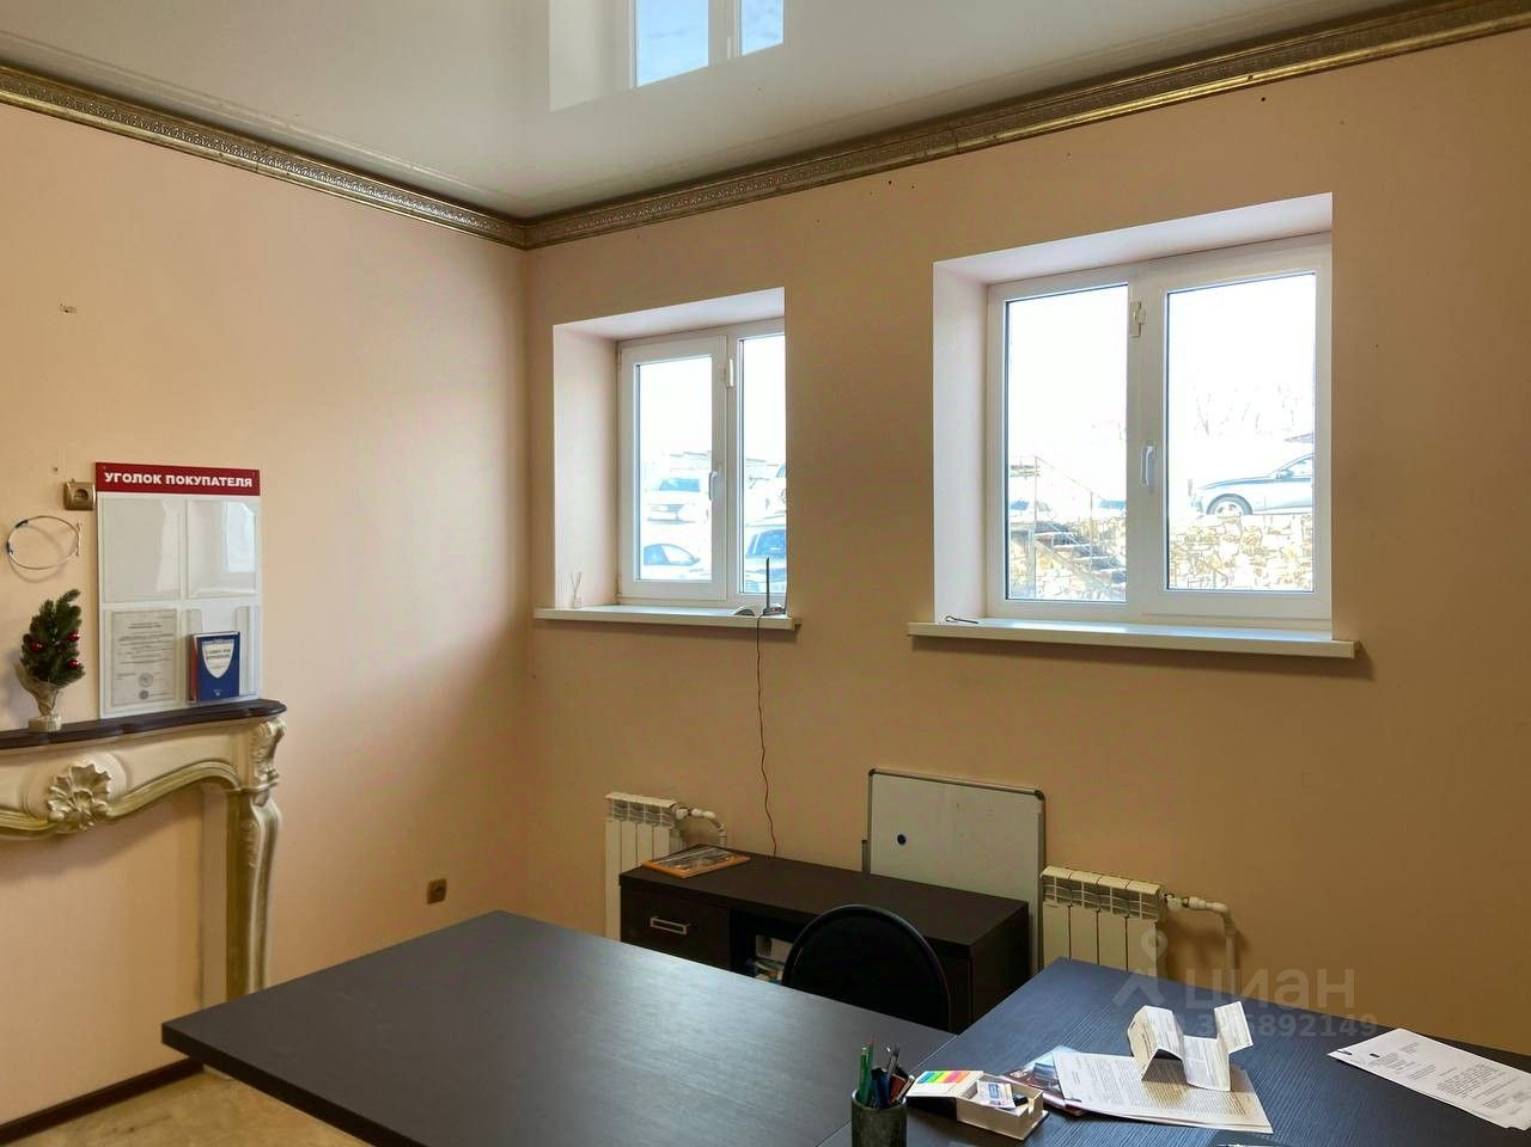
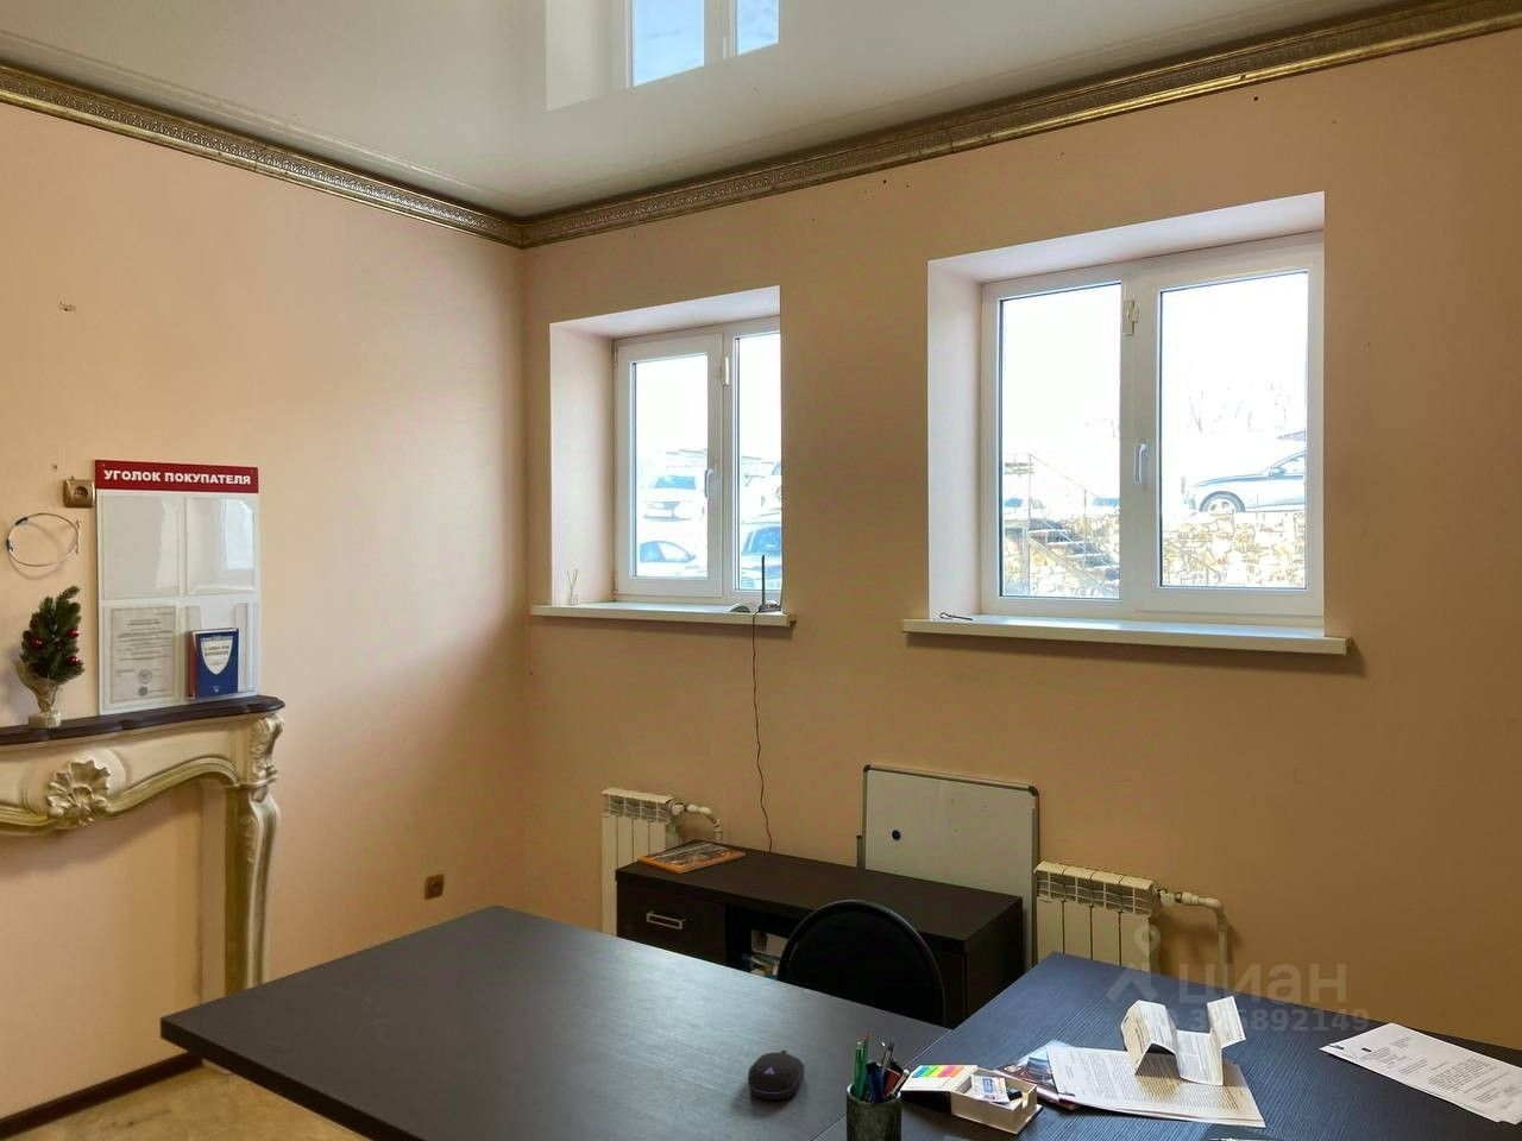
+ computer mouse (777, 1069)
